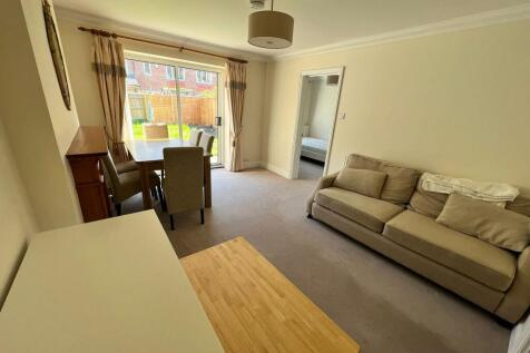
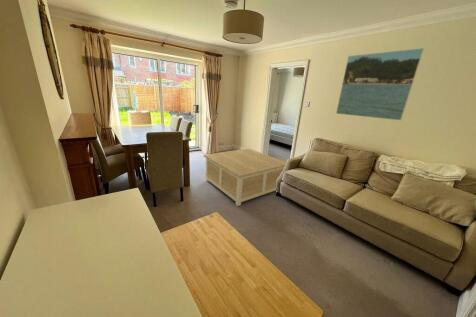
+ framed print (373, 86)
+ coffee table (244, 172)
